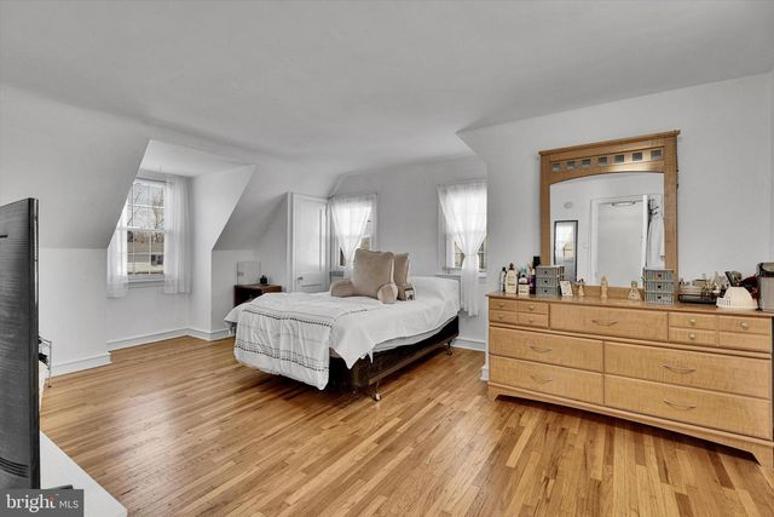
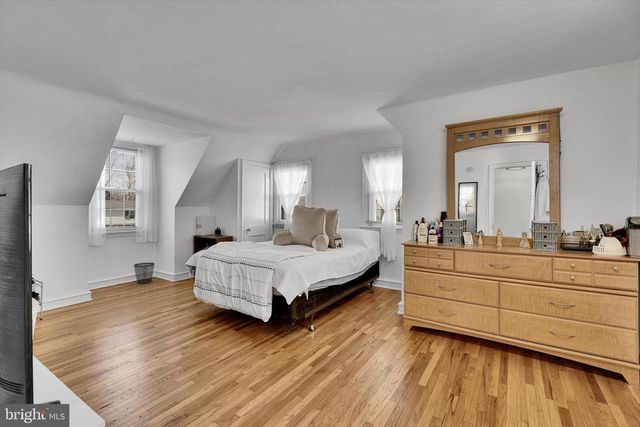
+ wastebasket (144, 273)
